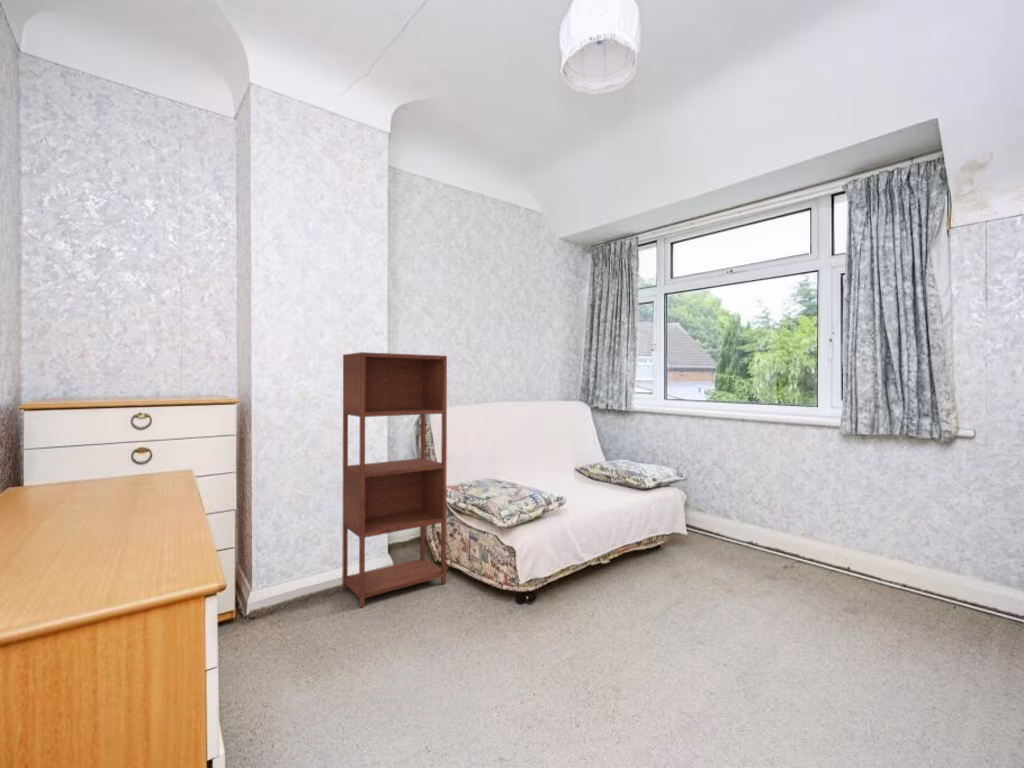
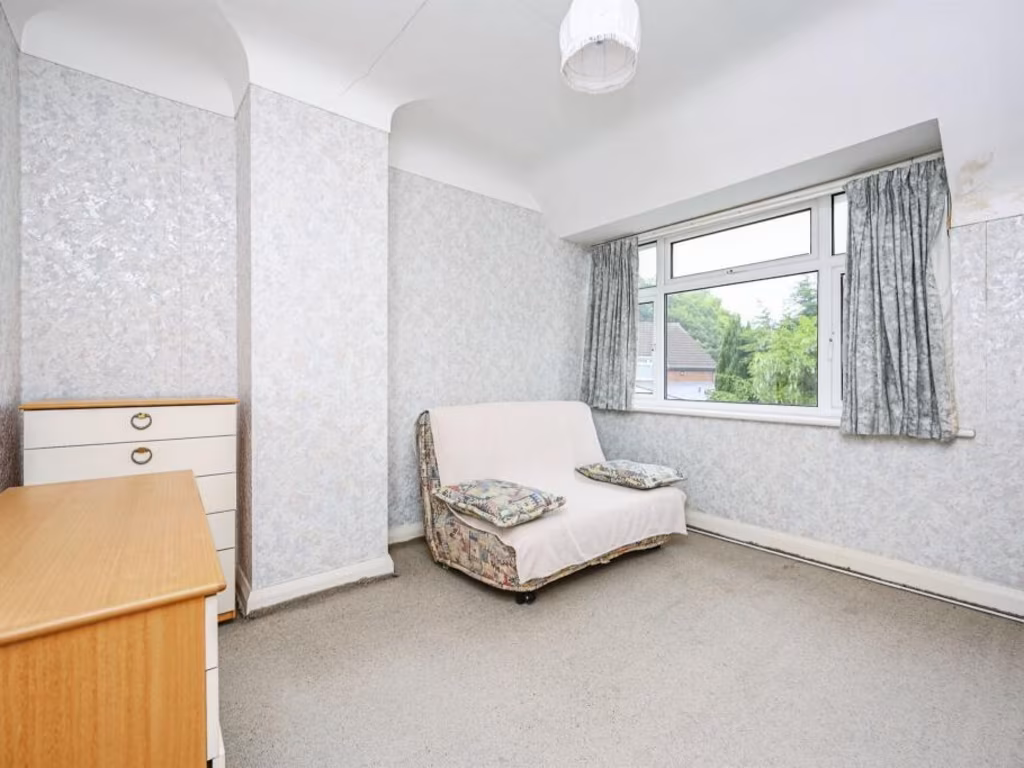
- shelving unit (395, 470)
